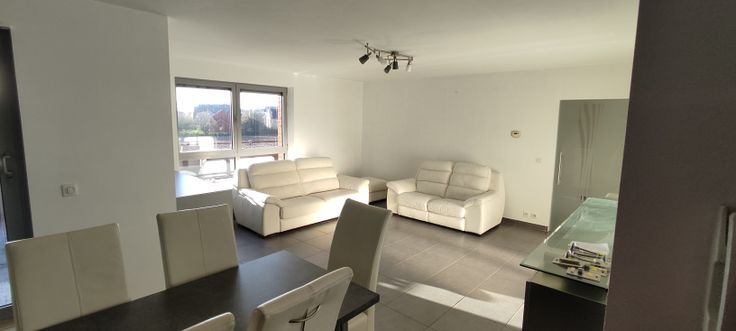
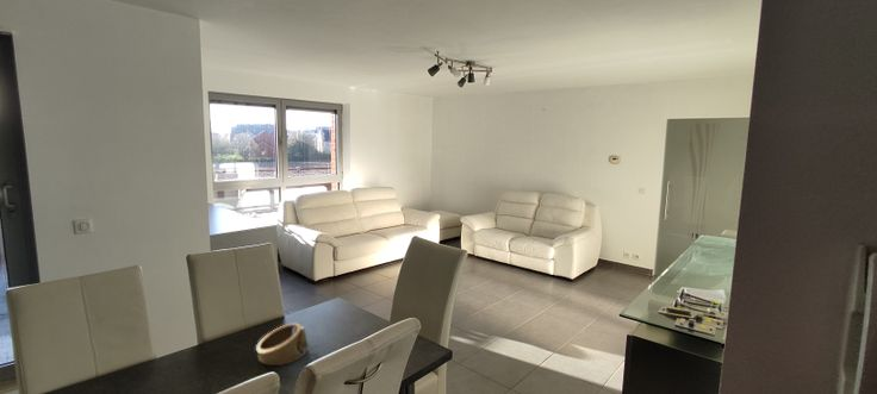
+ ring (282, 340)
